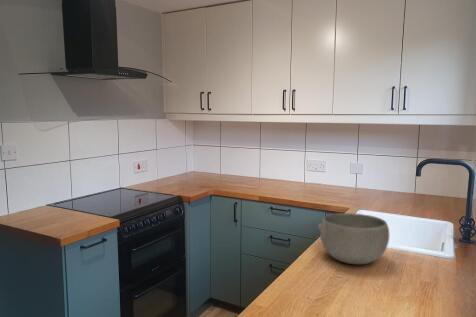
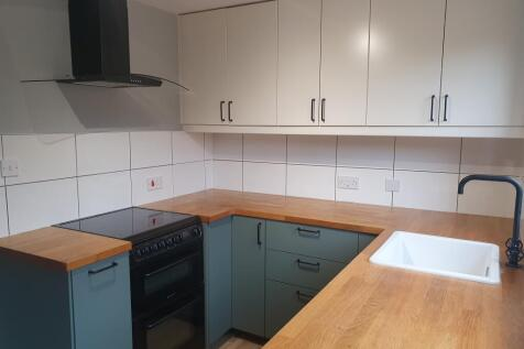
- bowl (352, 239)
